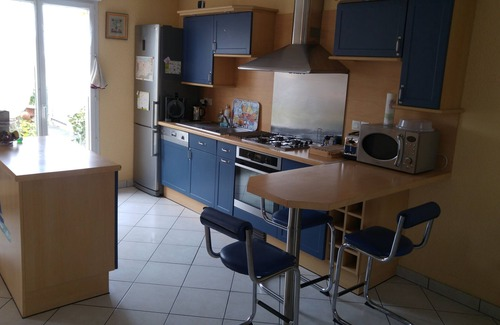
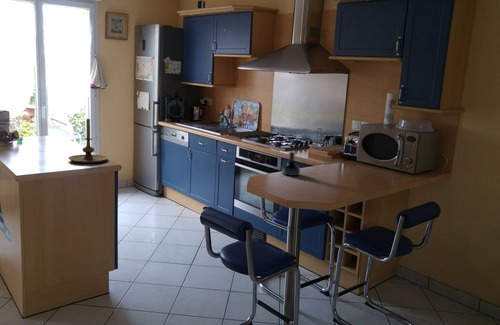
+ tequila bottle (291, 163)
+ candle holder (88, 139)
